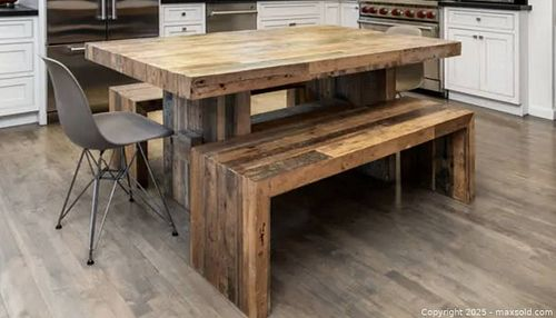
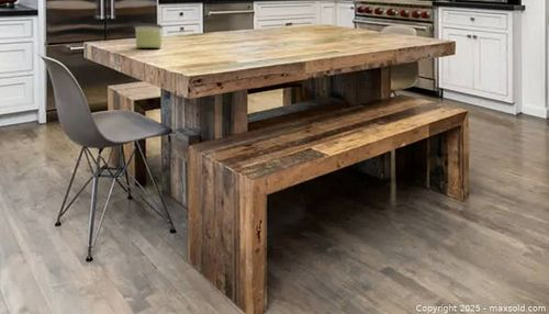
+ candle (148, 36)
